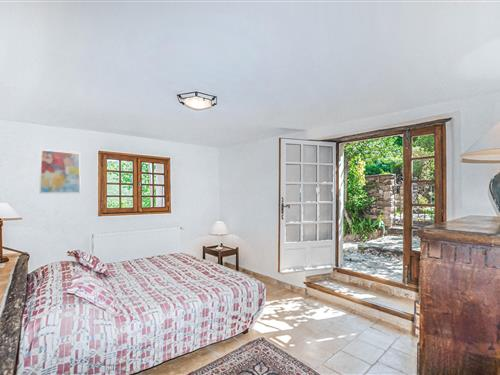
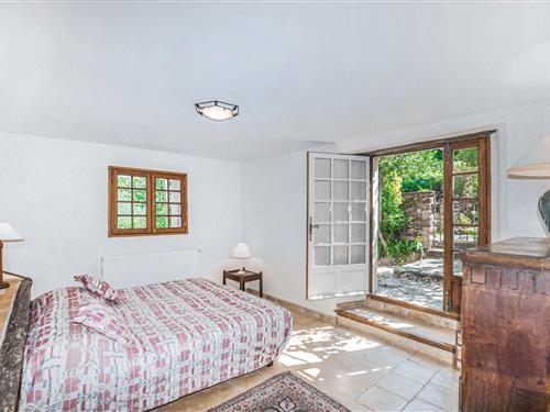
- wall art (60, 172)
